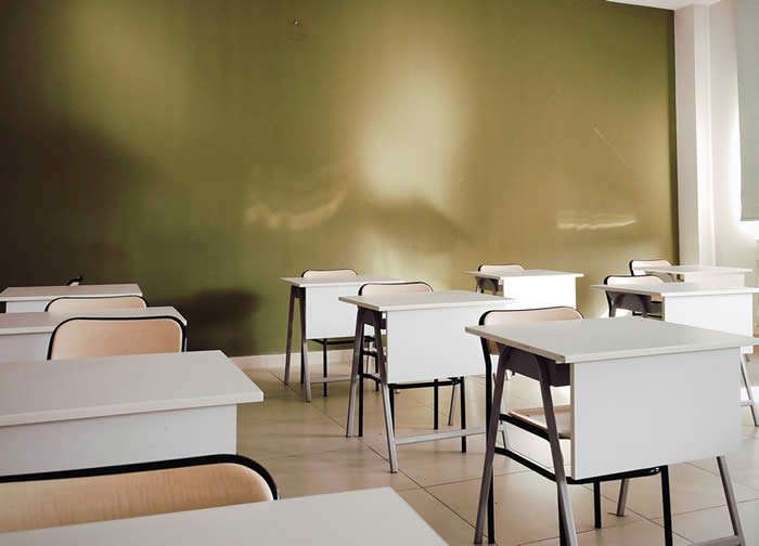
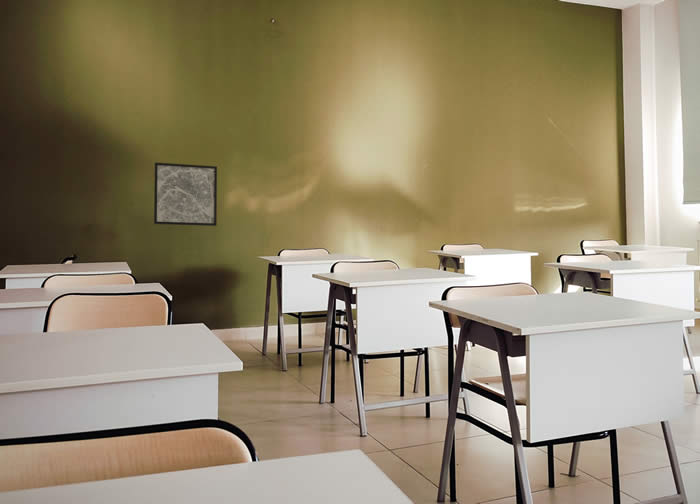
+ wall art (186, 194)
